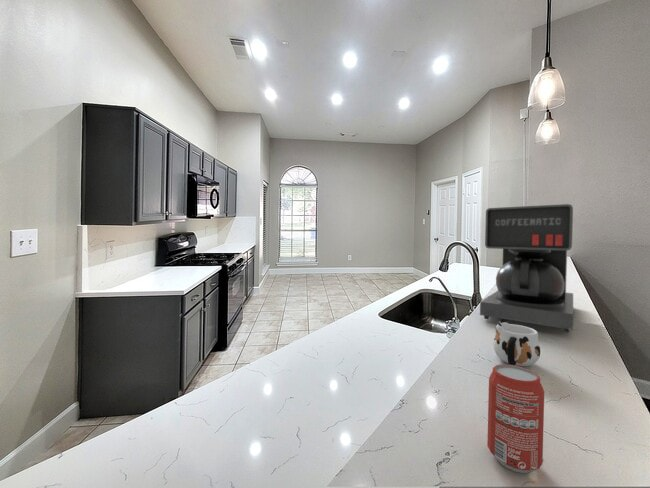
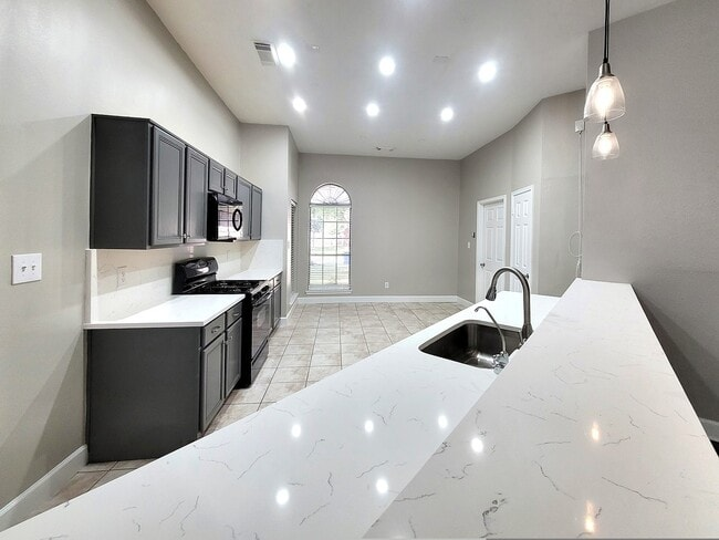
- beverage can (514, 416)
- mug (515, 343)
- coffee maker (531, 262)
